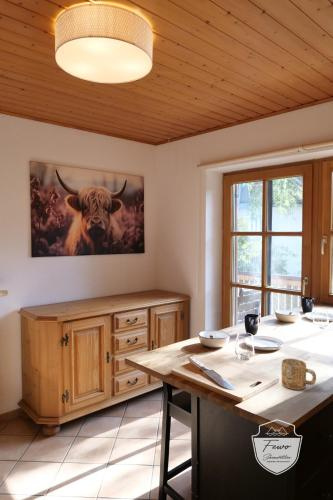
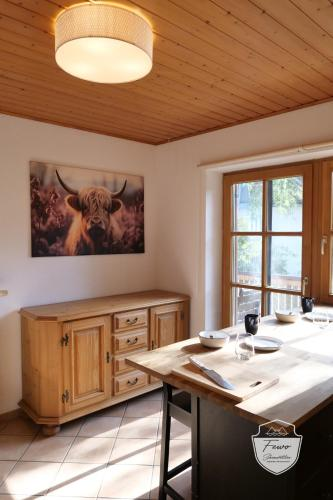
- mug (298, 374)
